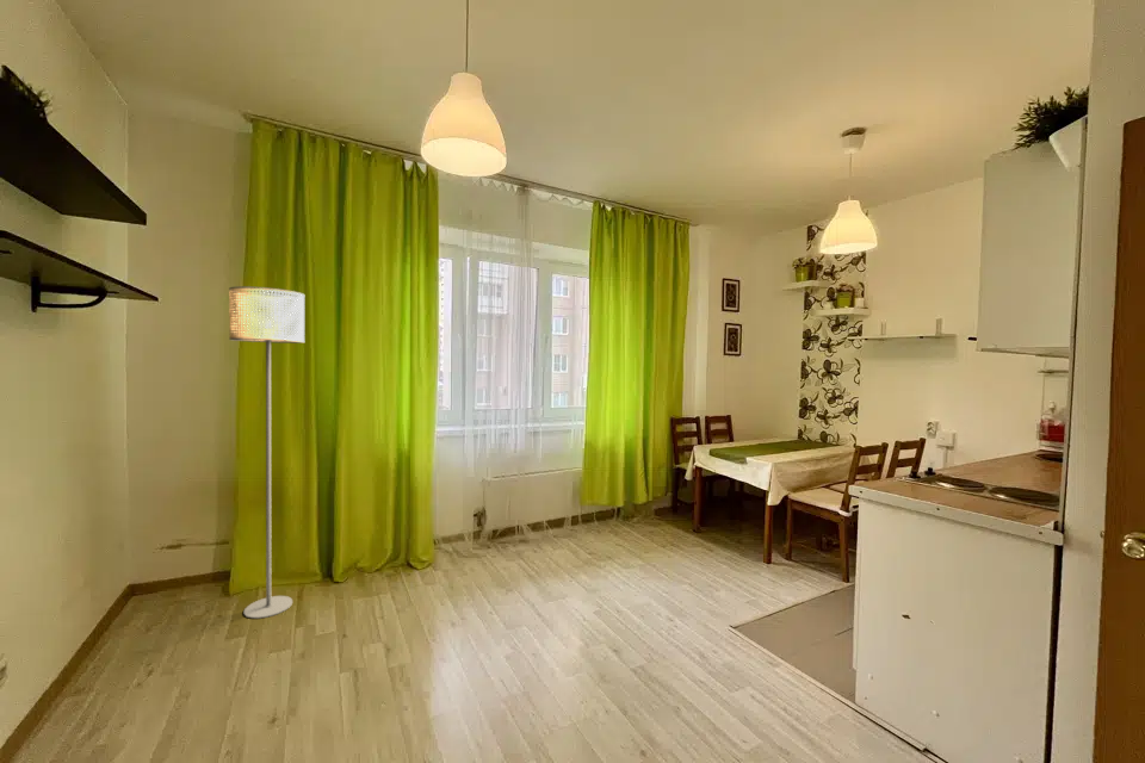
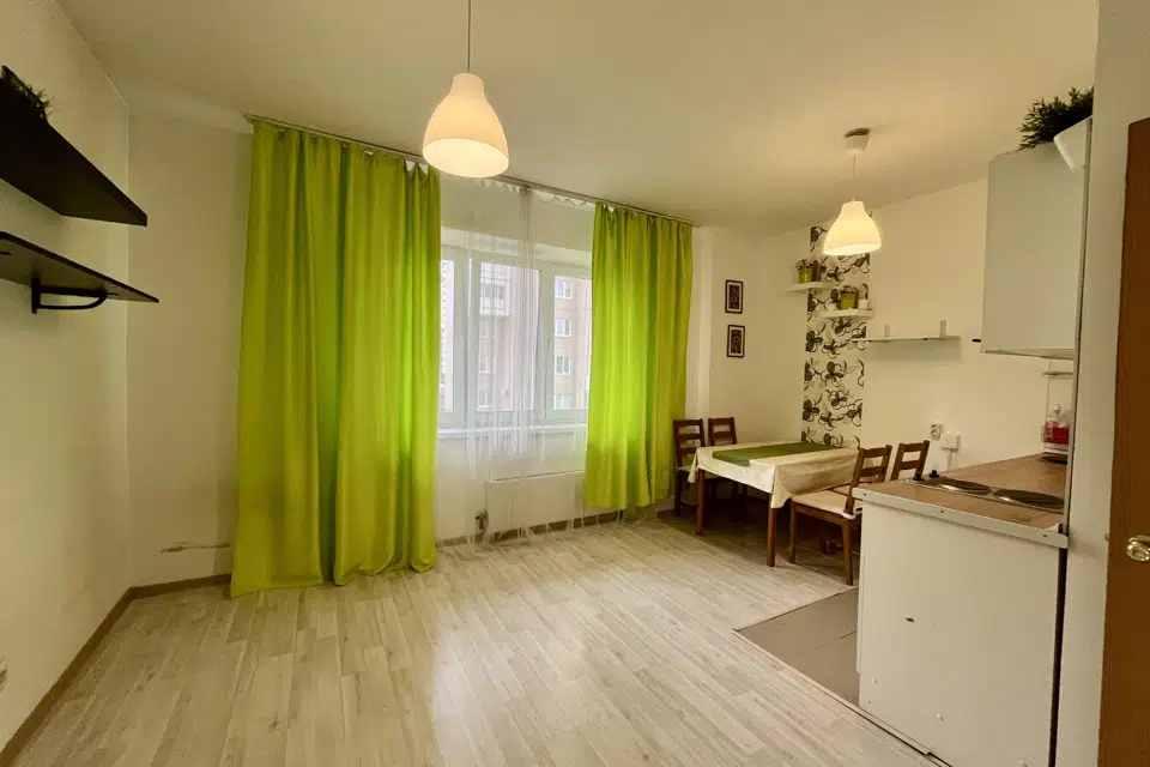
- floor lamp (268, 451)
